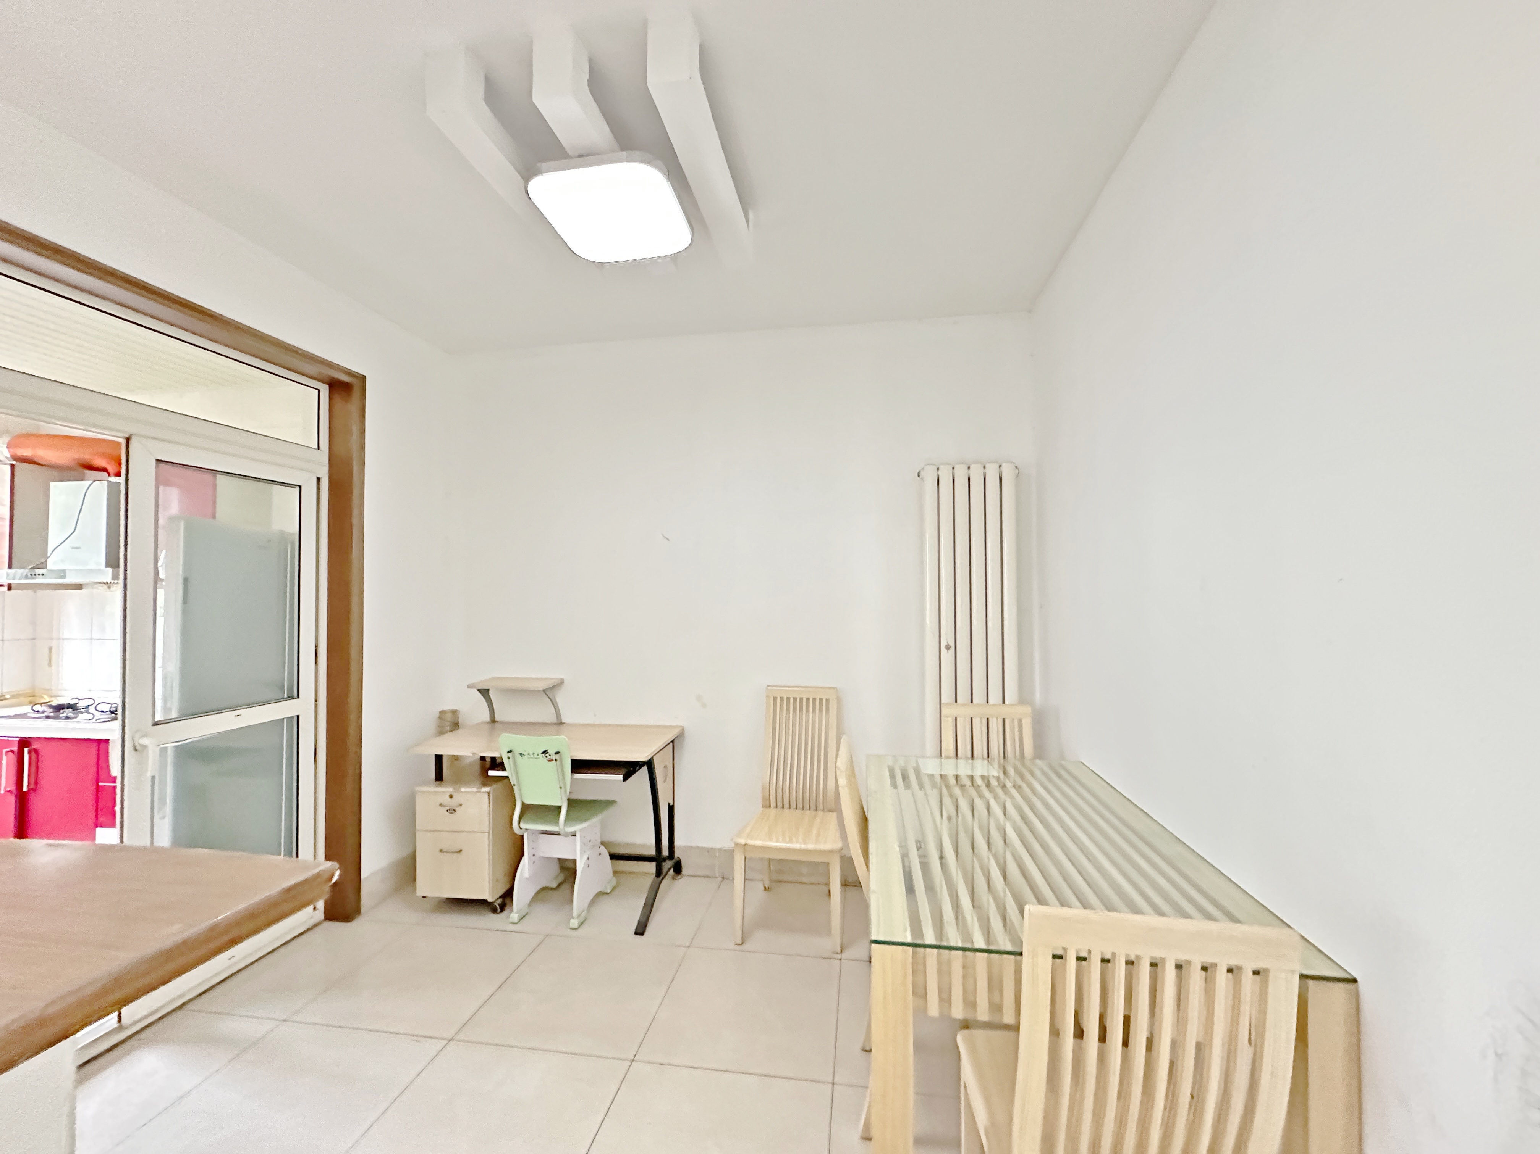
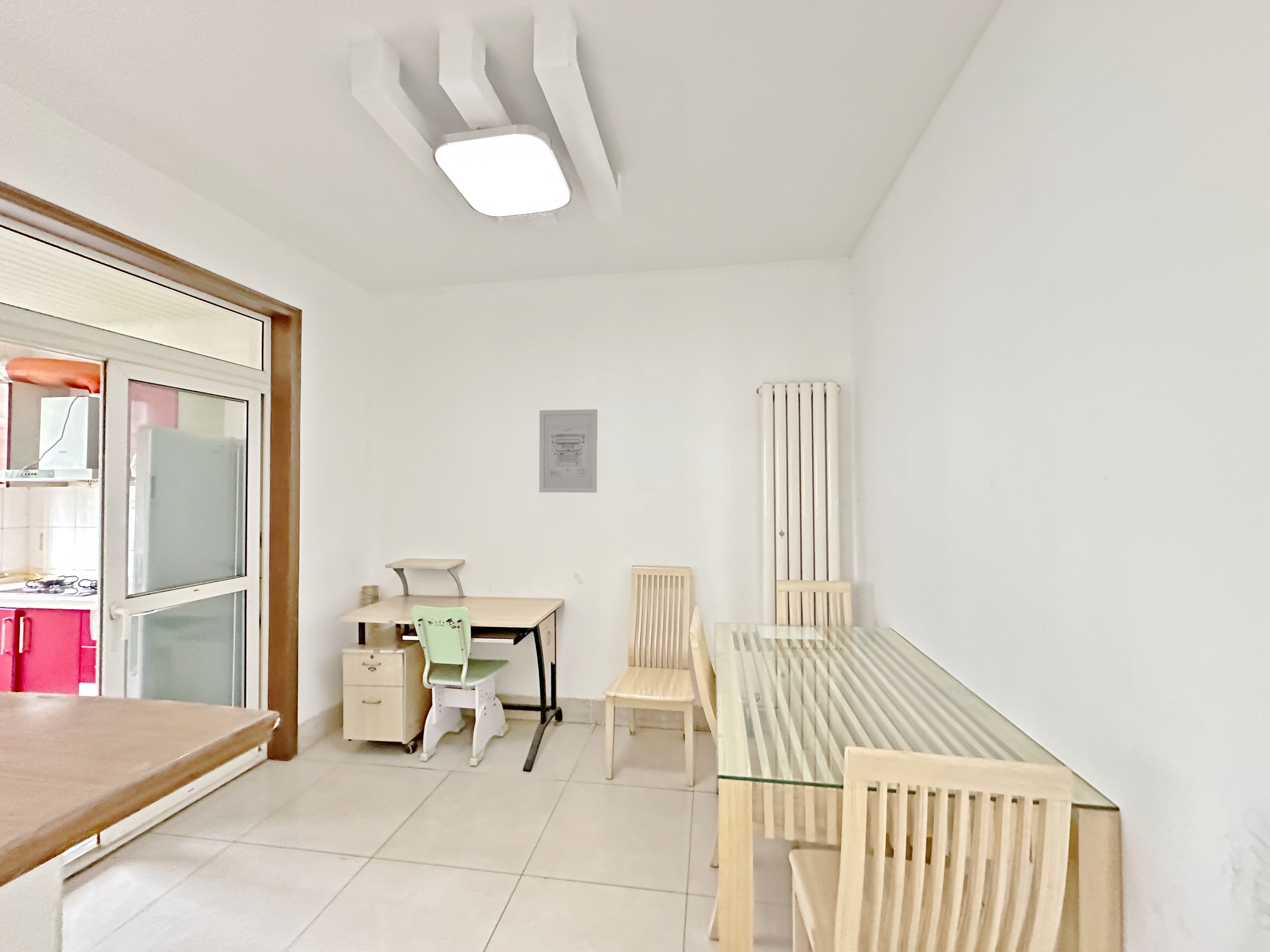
+ wall art (568, 451)
